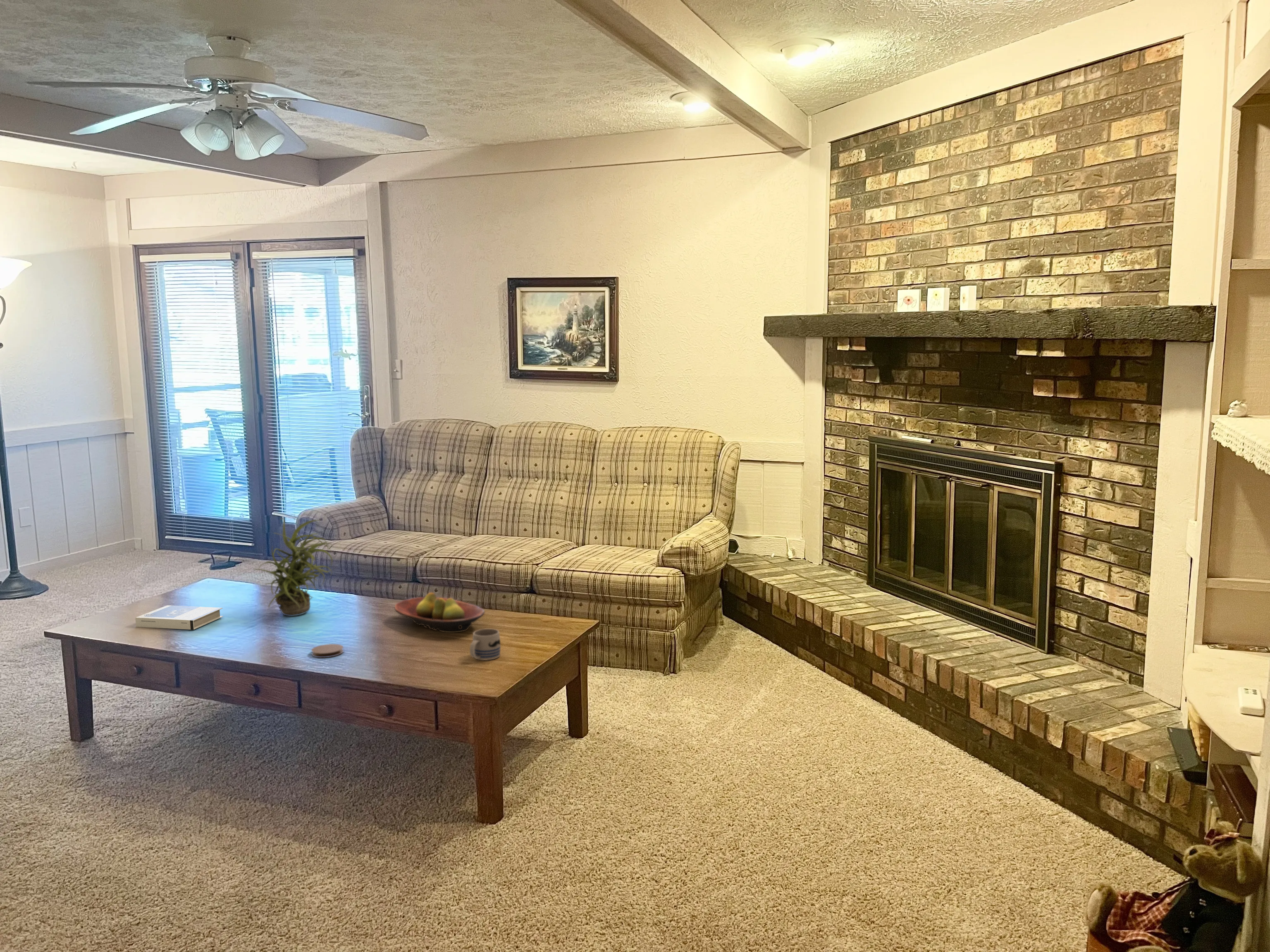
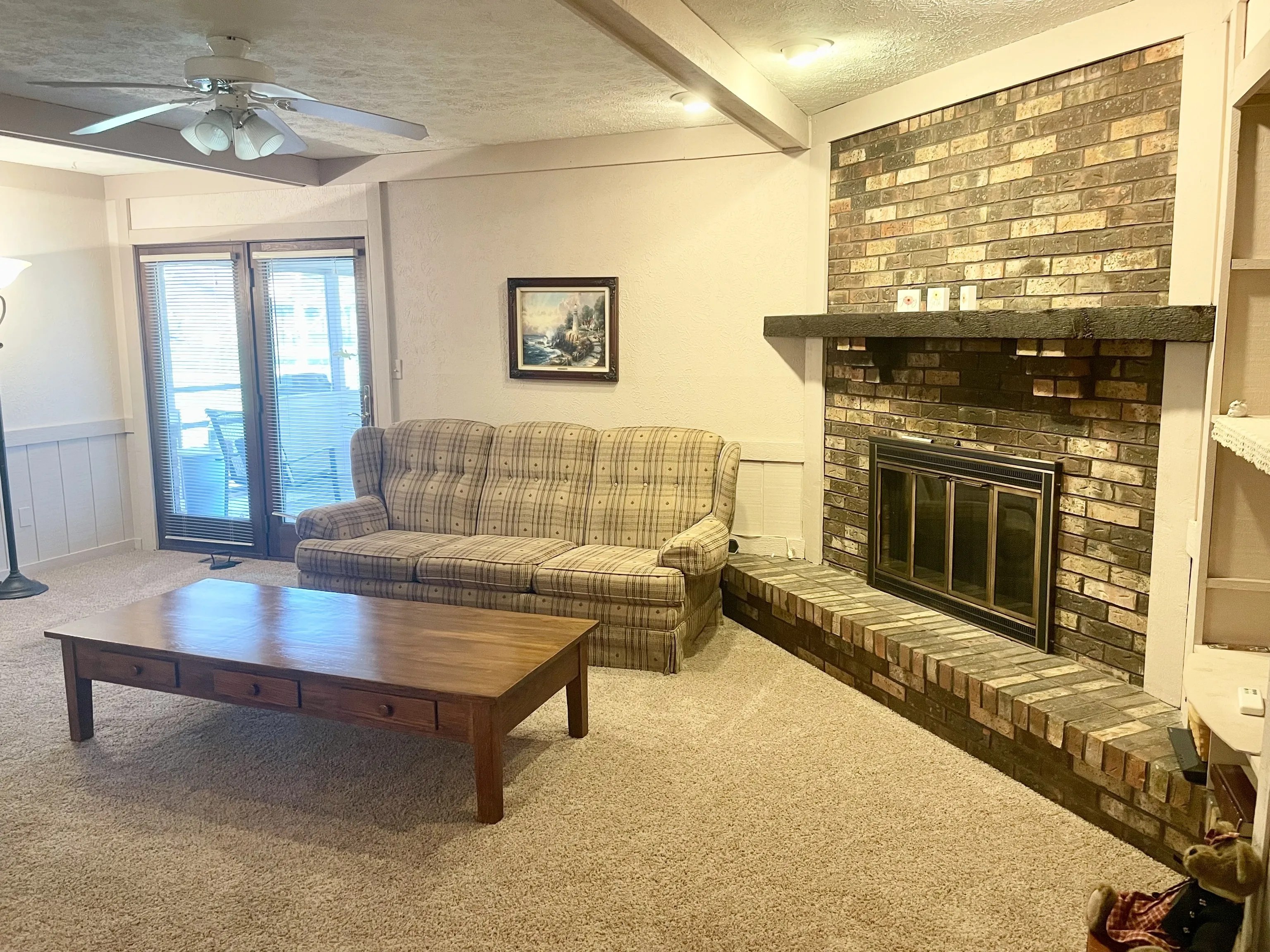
- potted plant (299, 567)
- fruit bowl (439, 610)
- hardback book (180, 617)
- coaster (327, 650)
- mug (483, 645)
